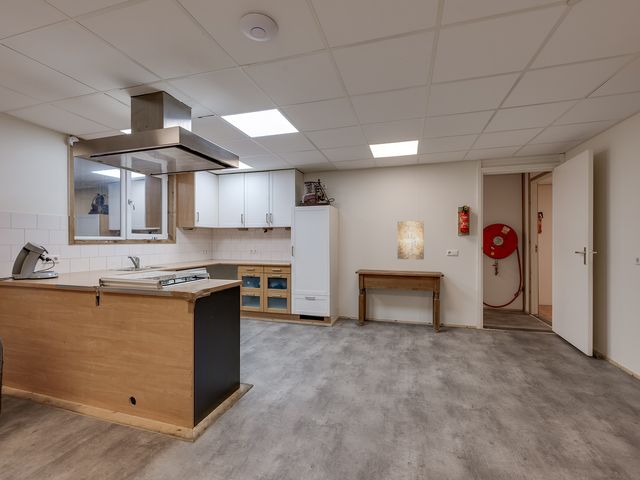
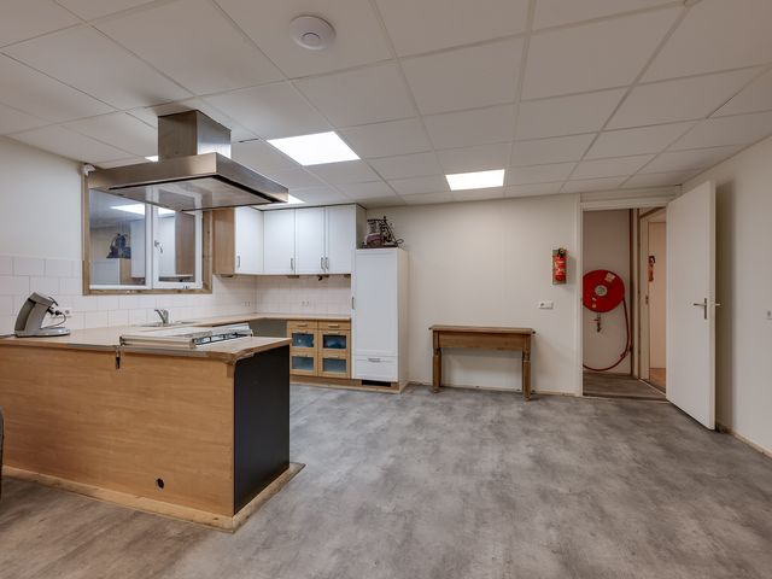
- wall art (410, 240)
